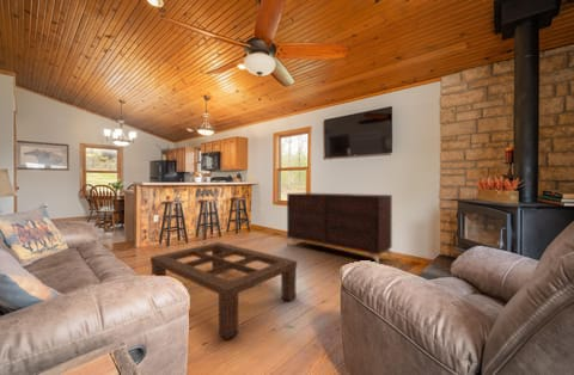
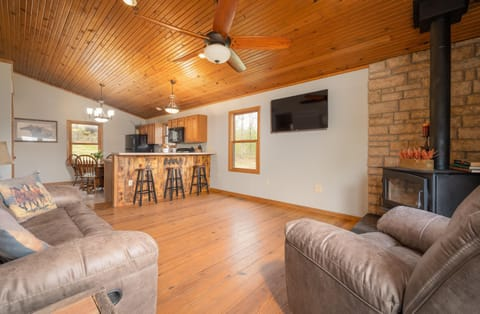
- sideboard (334, 222)
- coffee table (220, 277)
